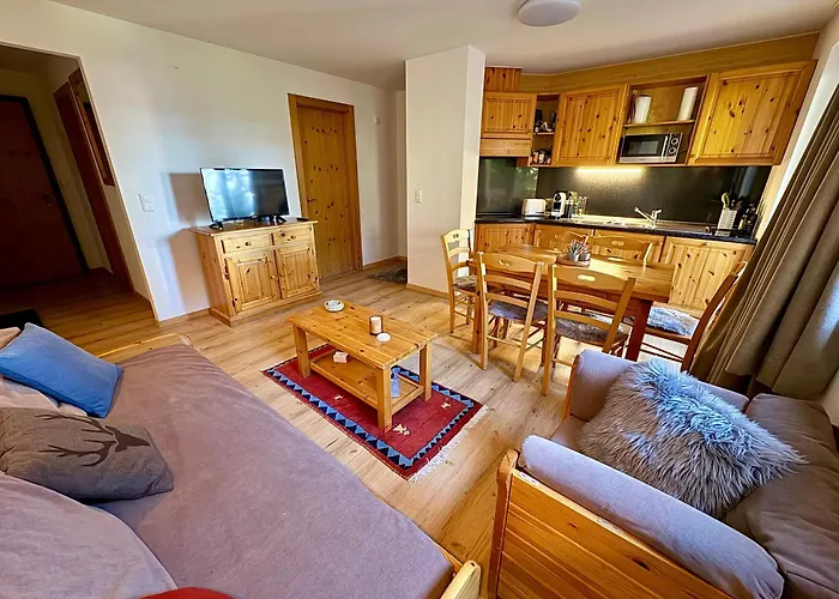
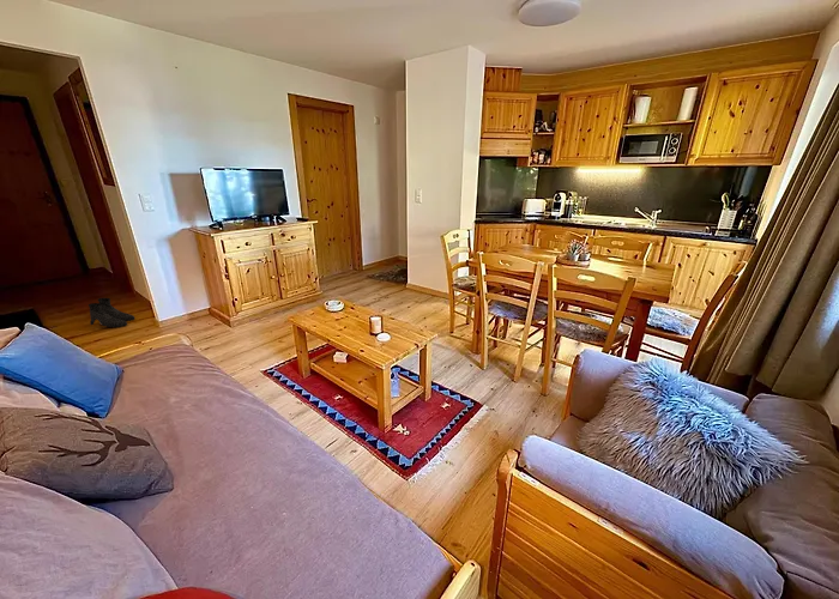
+ boots (110, 310)
